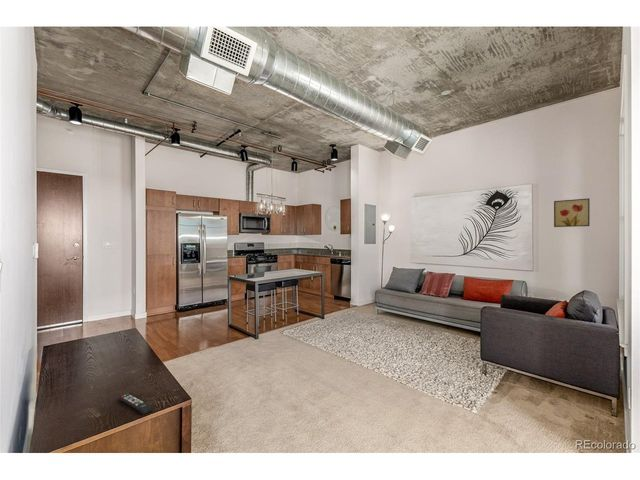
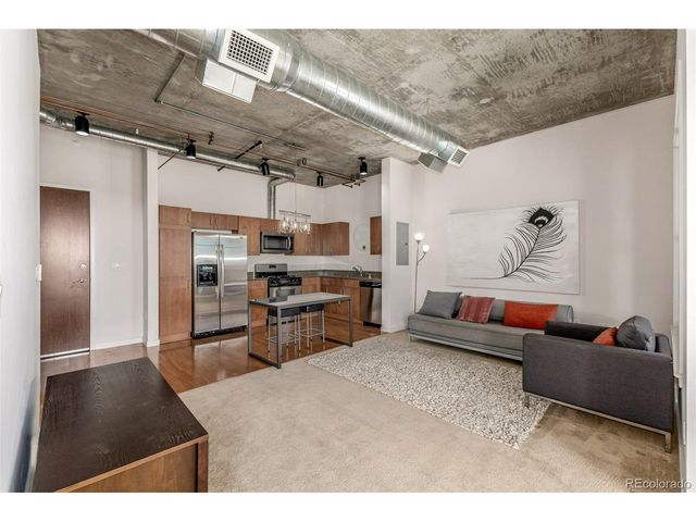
- wall art (571, 213)
- remote control (135, 403)
